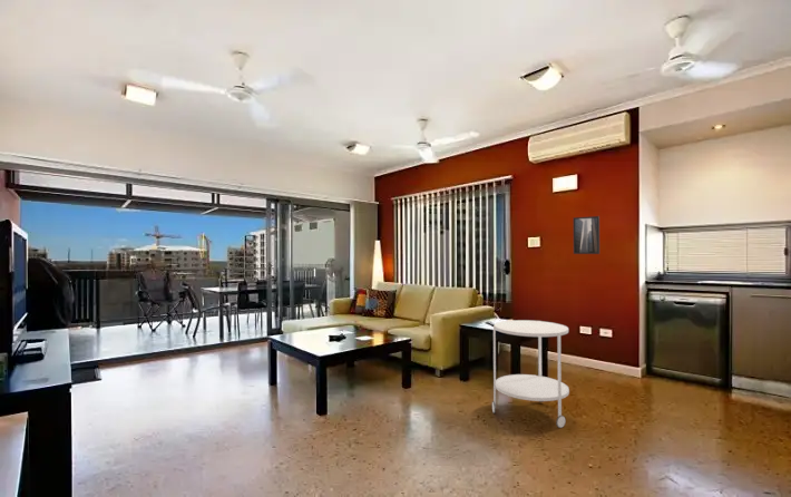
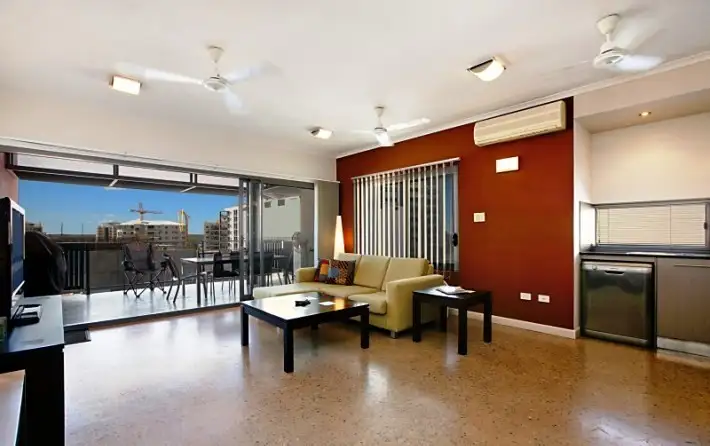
- side table (530, 374)
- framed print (586, 235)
